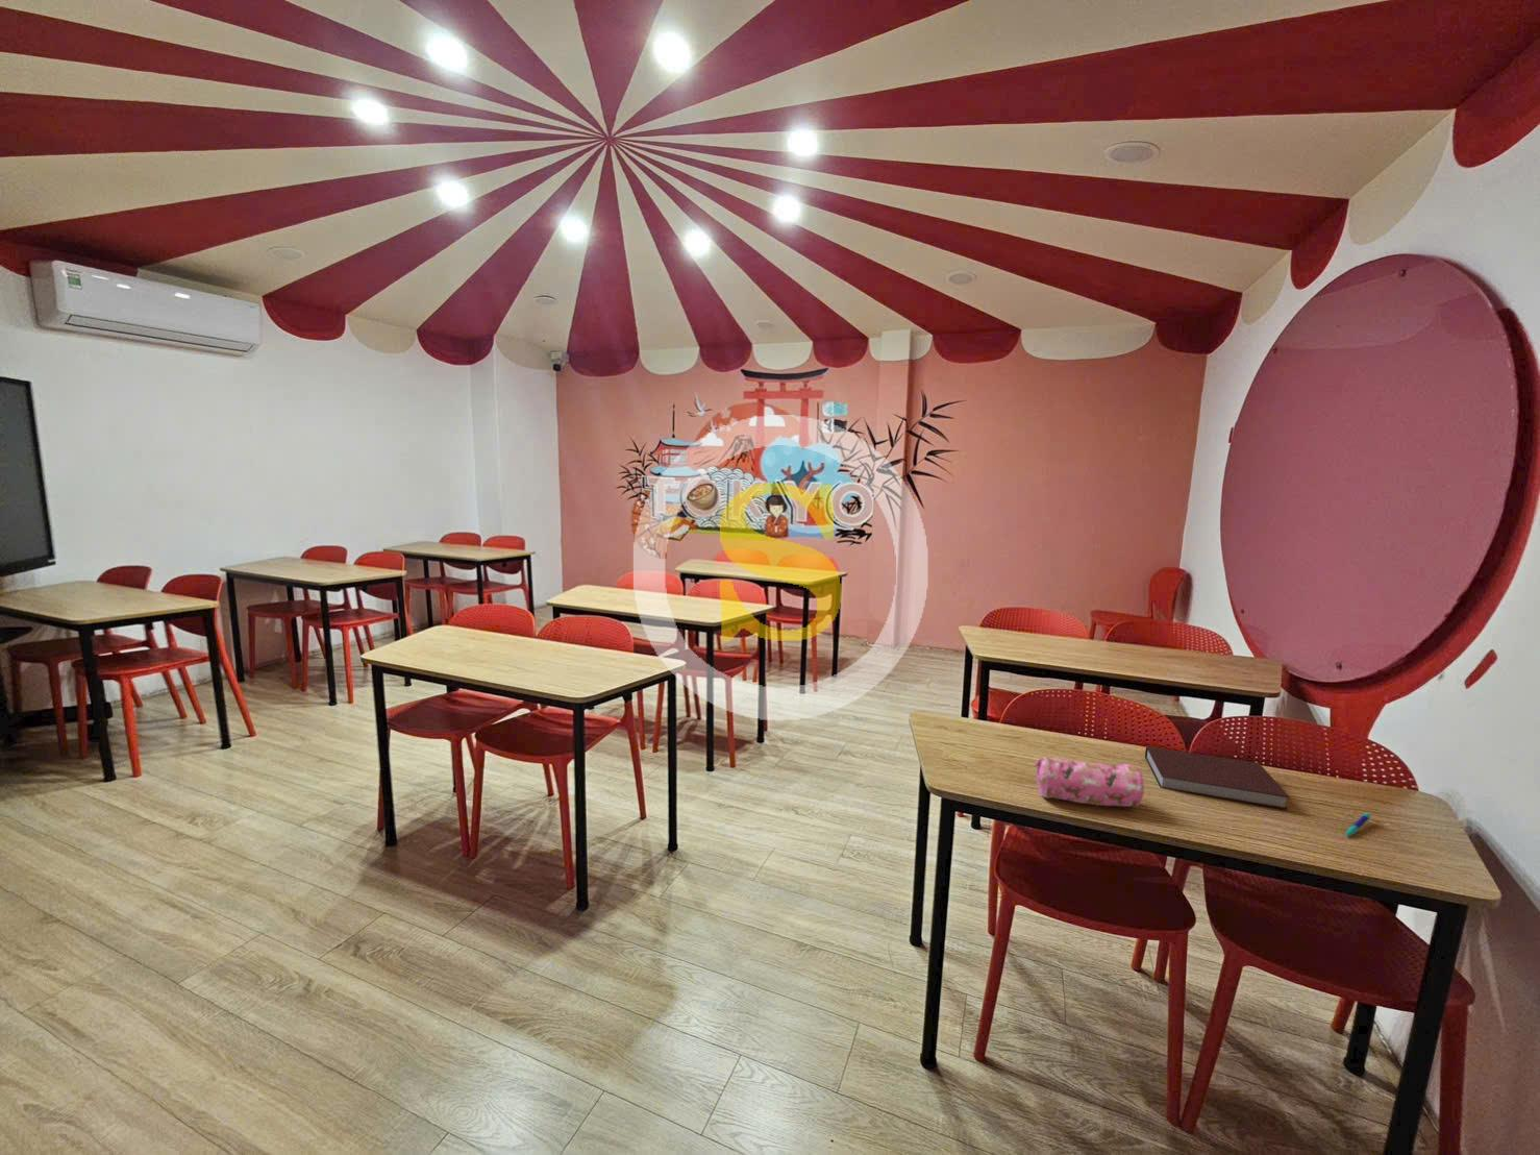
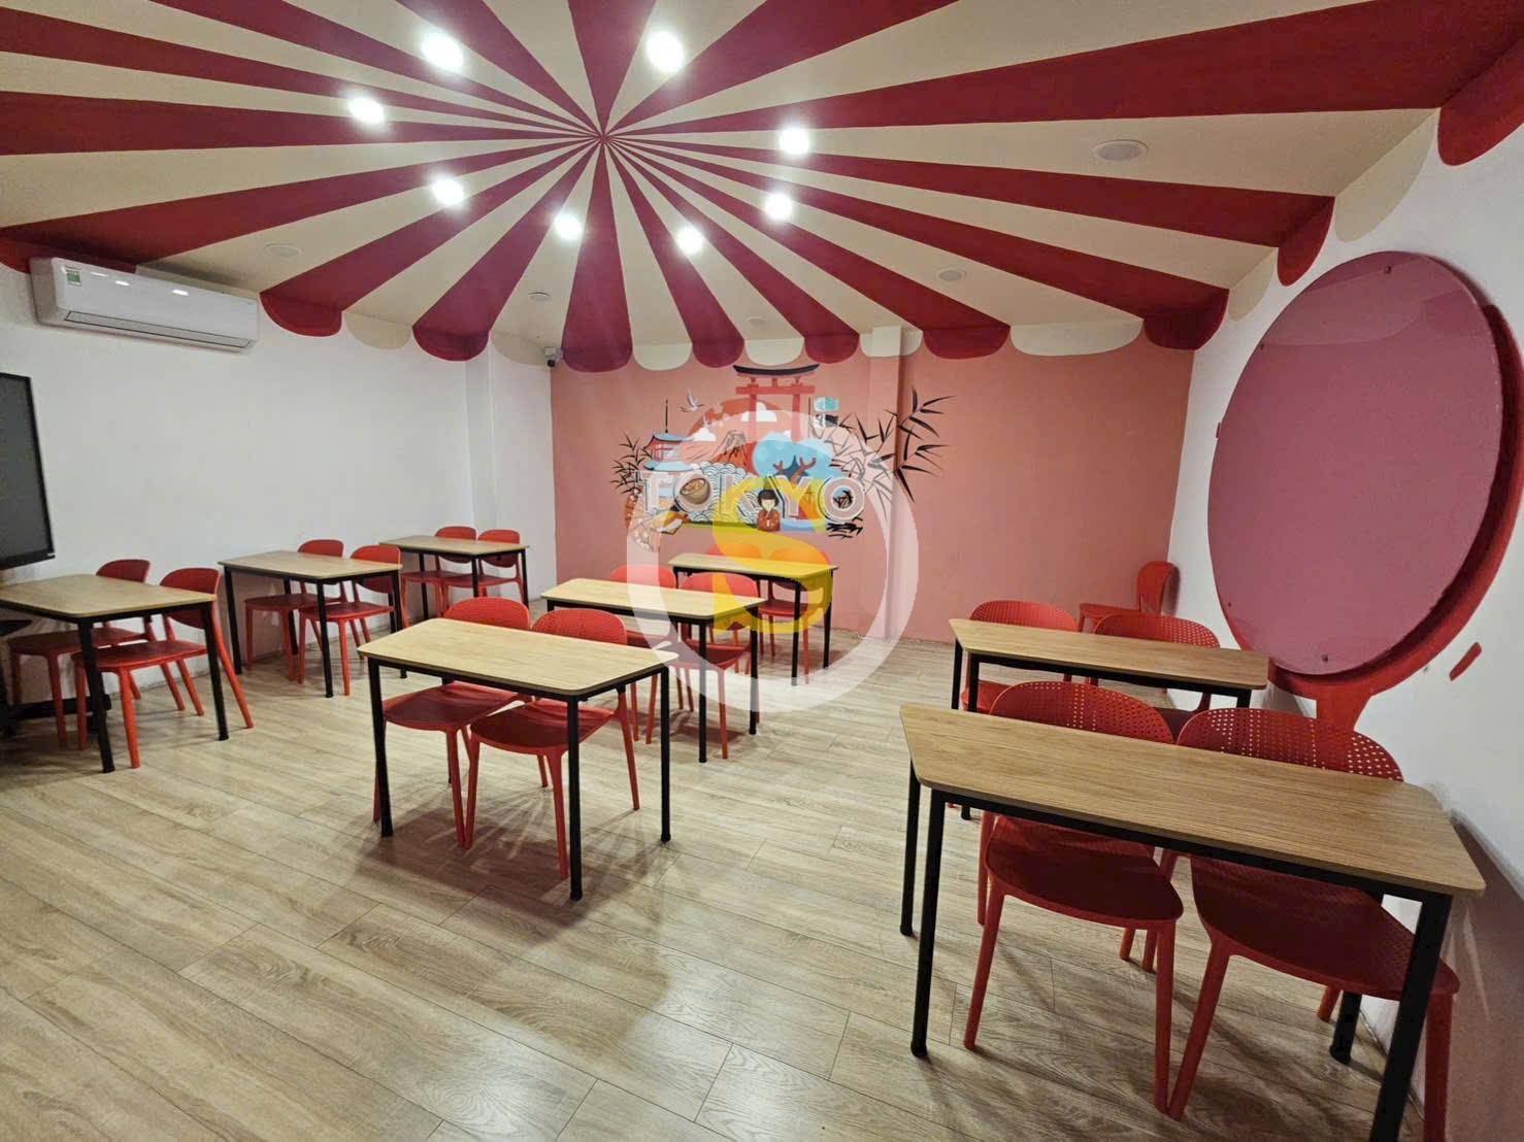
- notebook (1210, 774)
- pencil case (1086, 781)
- pen (1357, 825)
